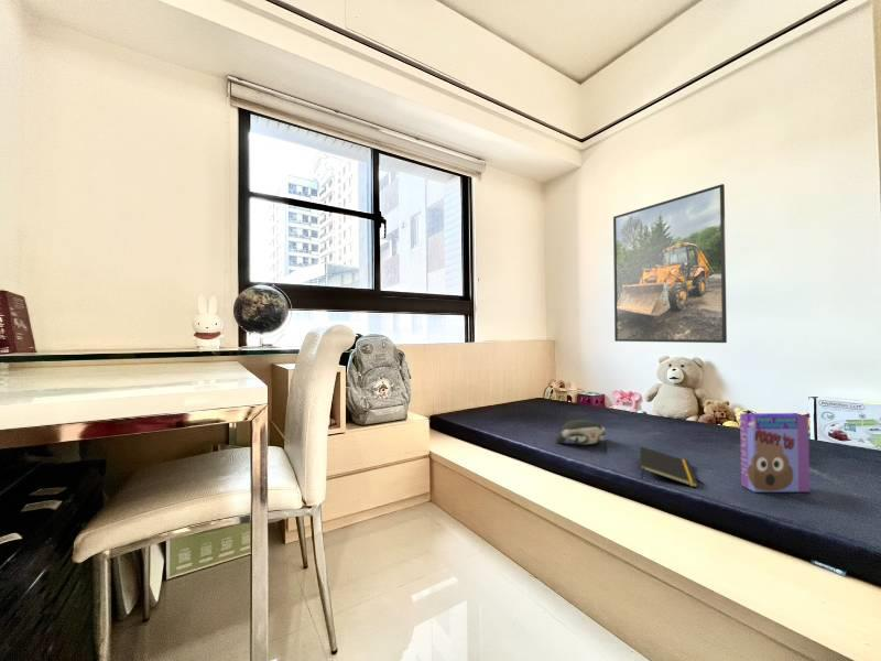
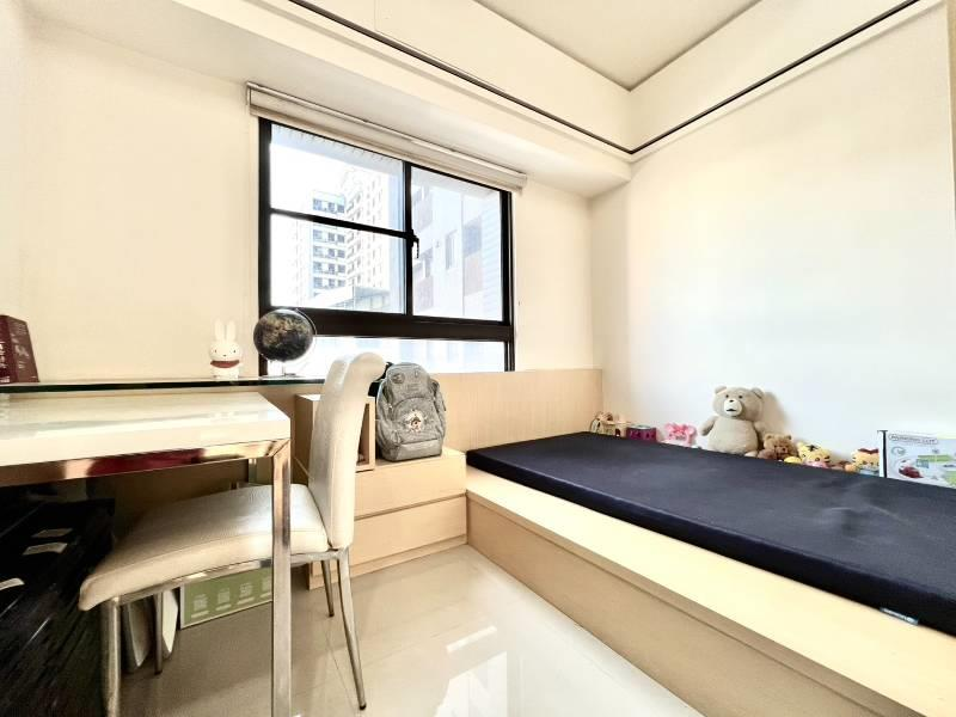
- cereal box (773, 451)
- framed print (663, 271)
- notepad (665, 464)
- plush toy (583, 432)
